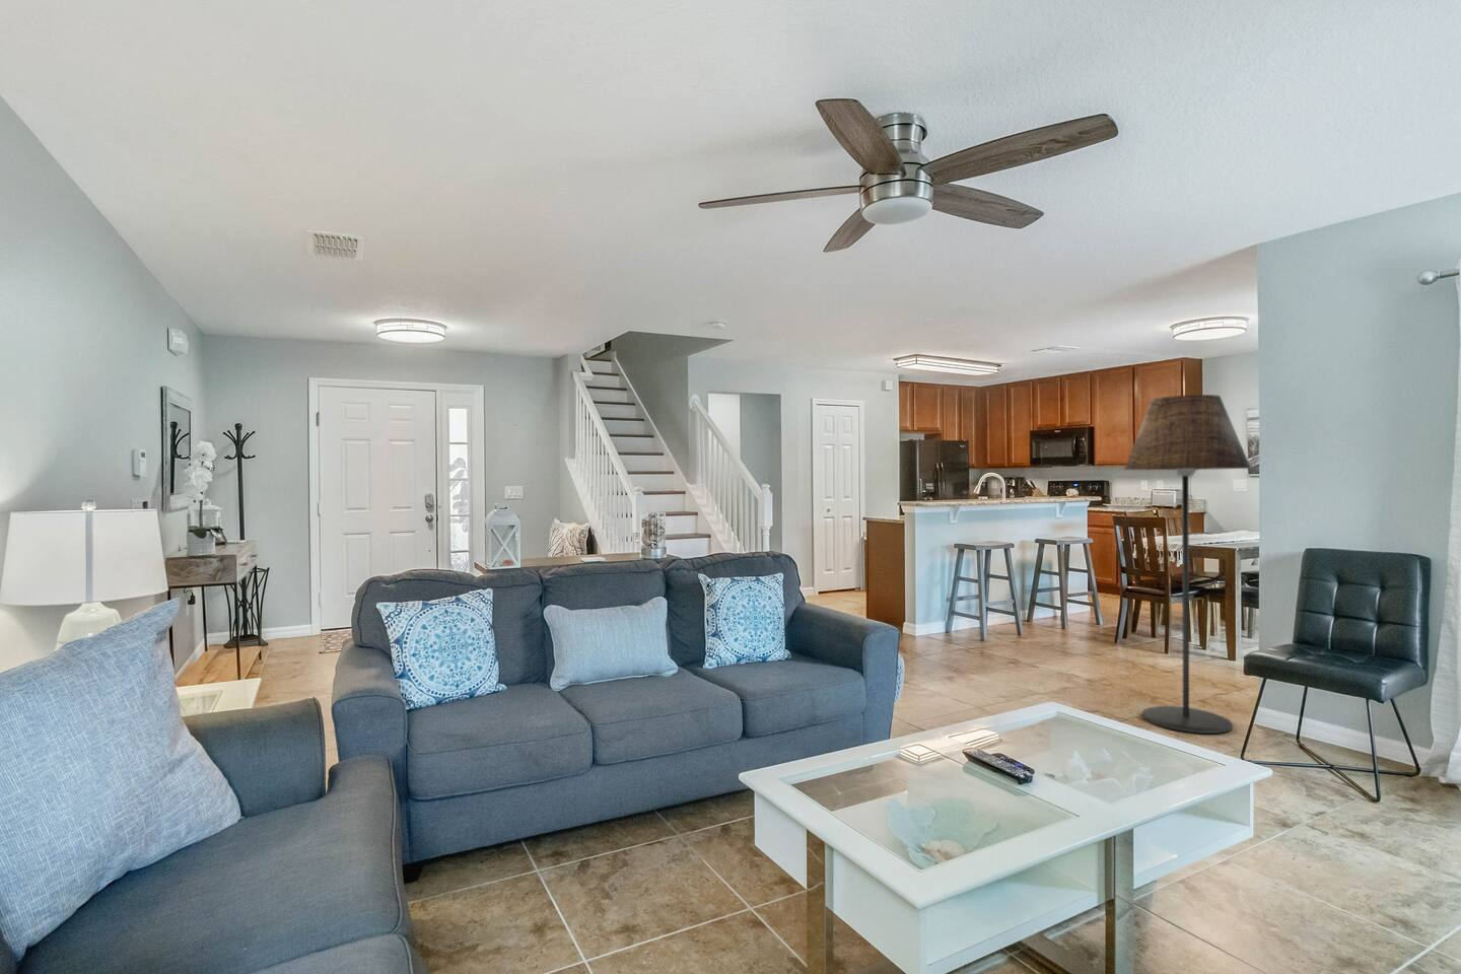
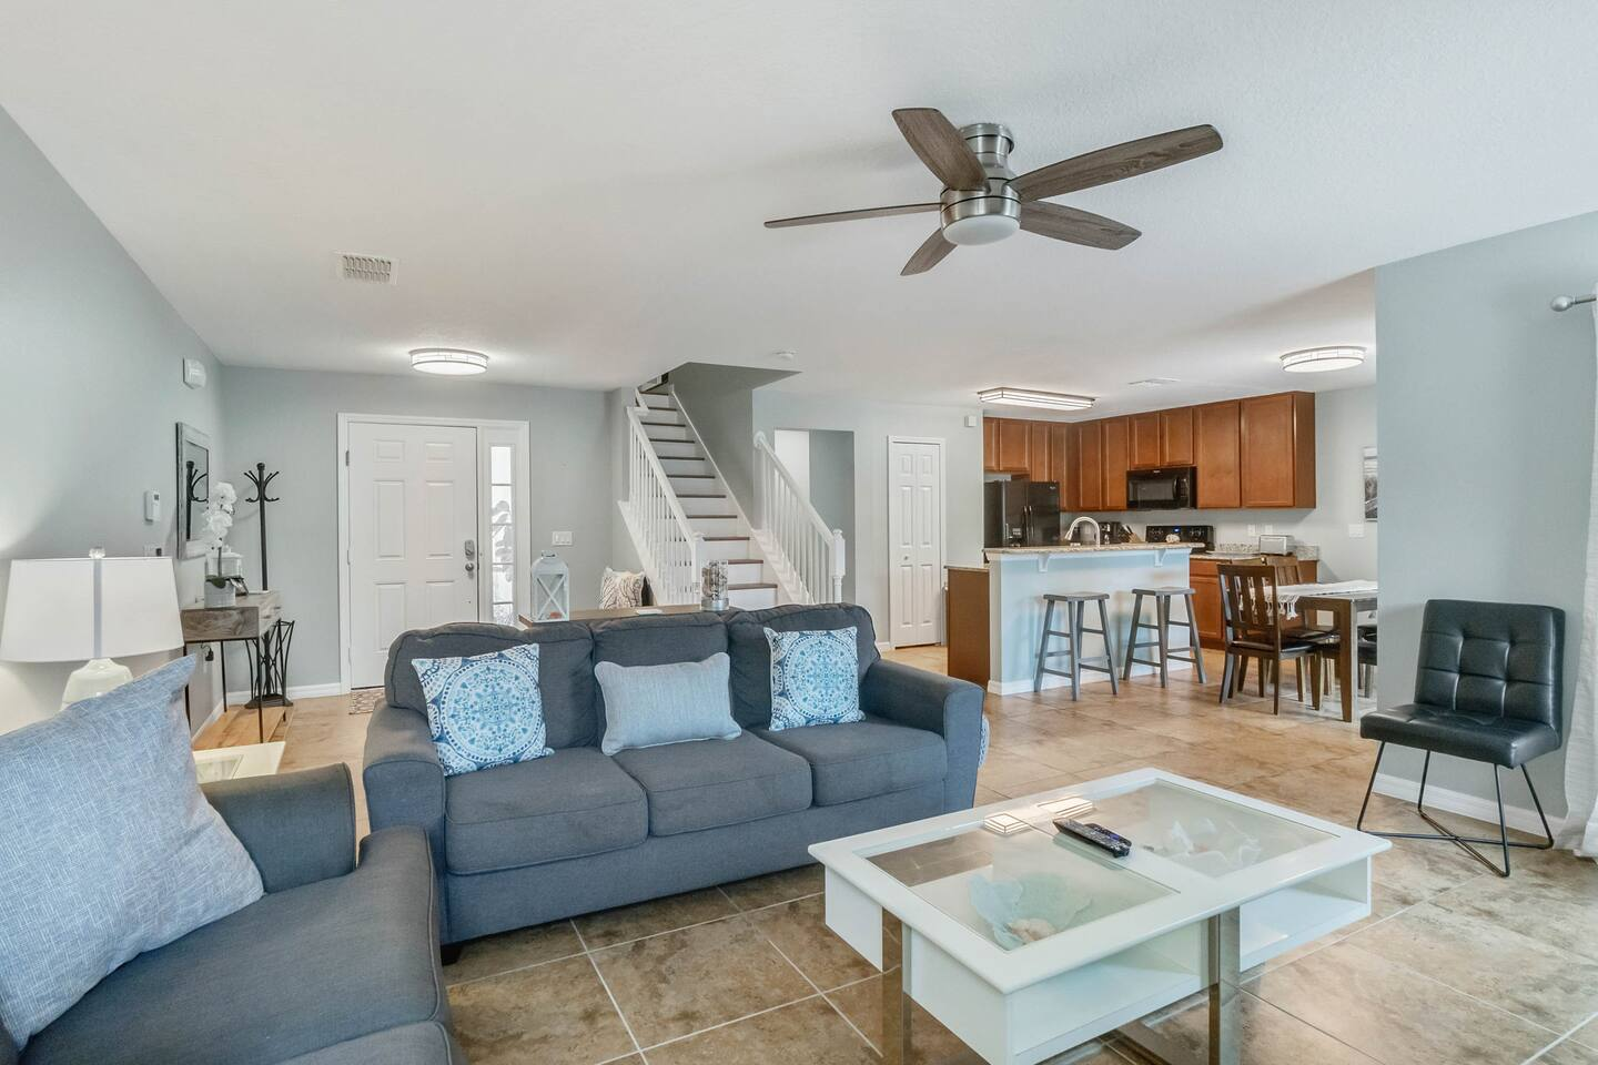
- floor lamp (1185, 559)
